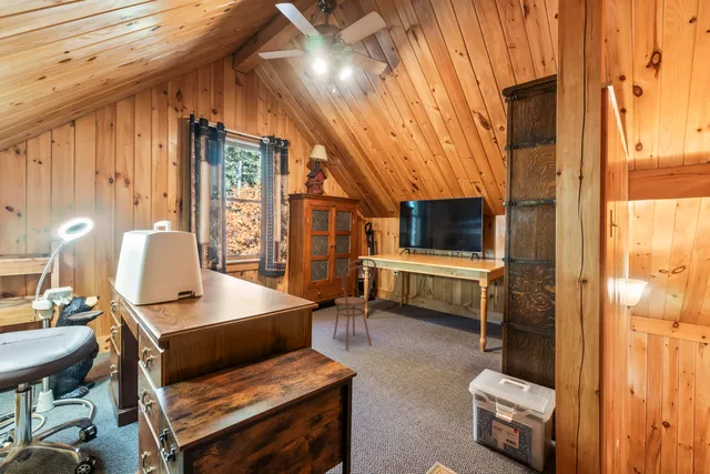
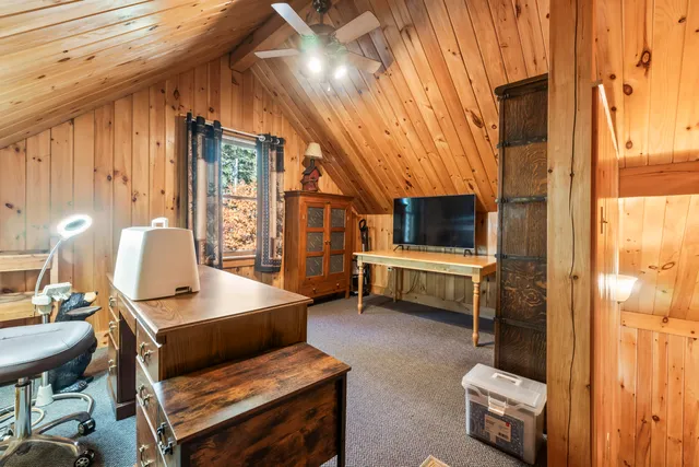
- chair (353, 300)
